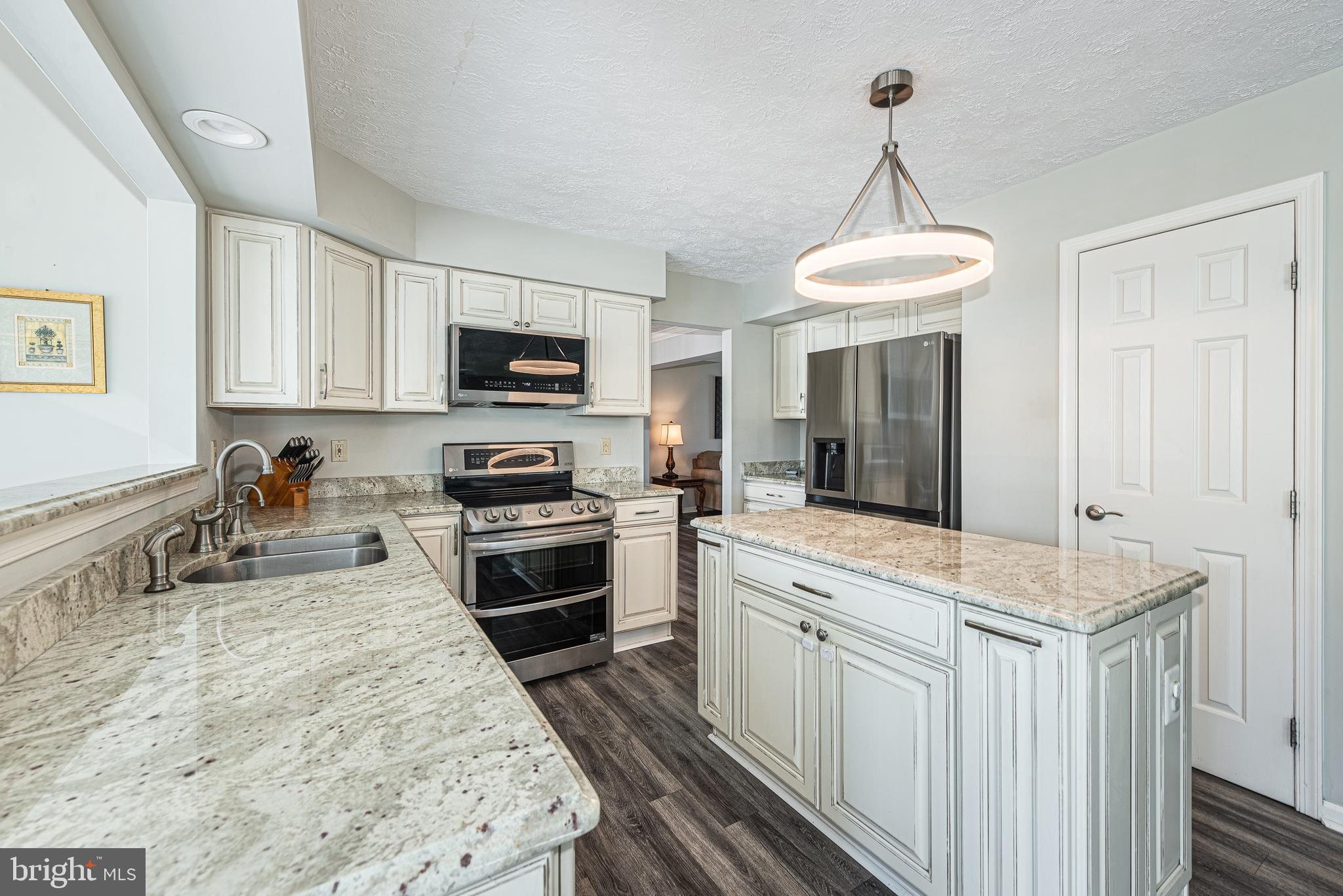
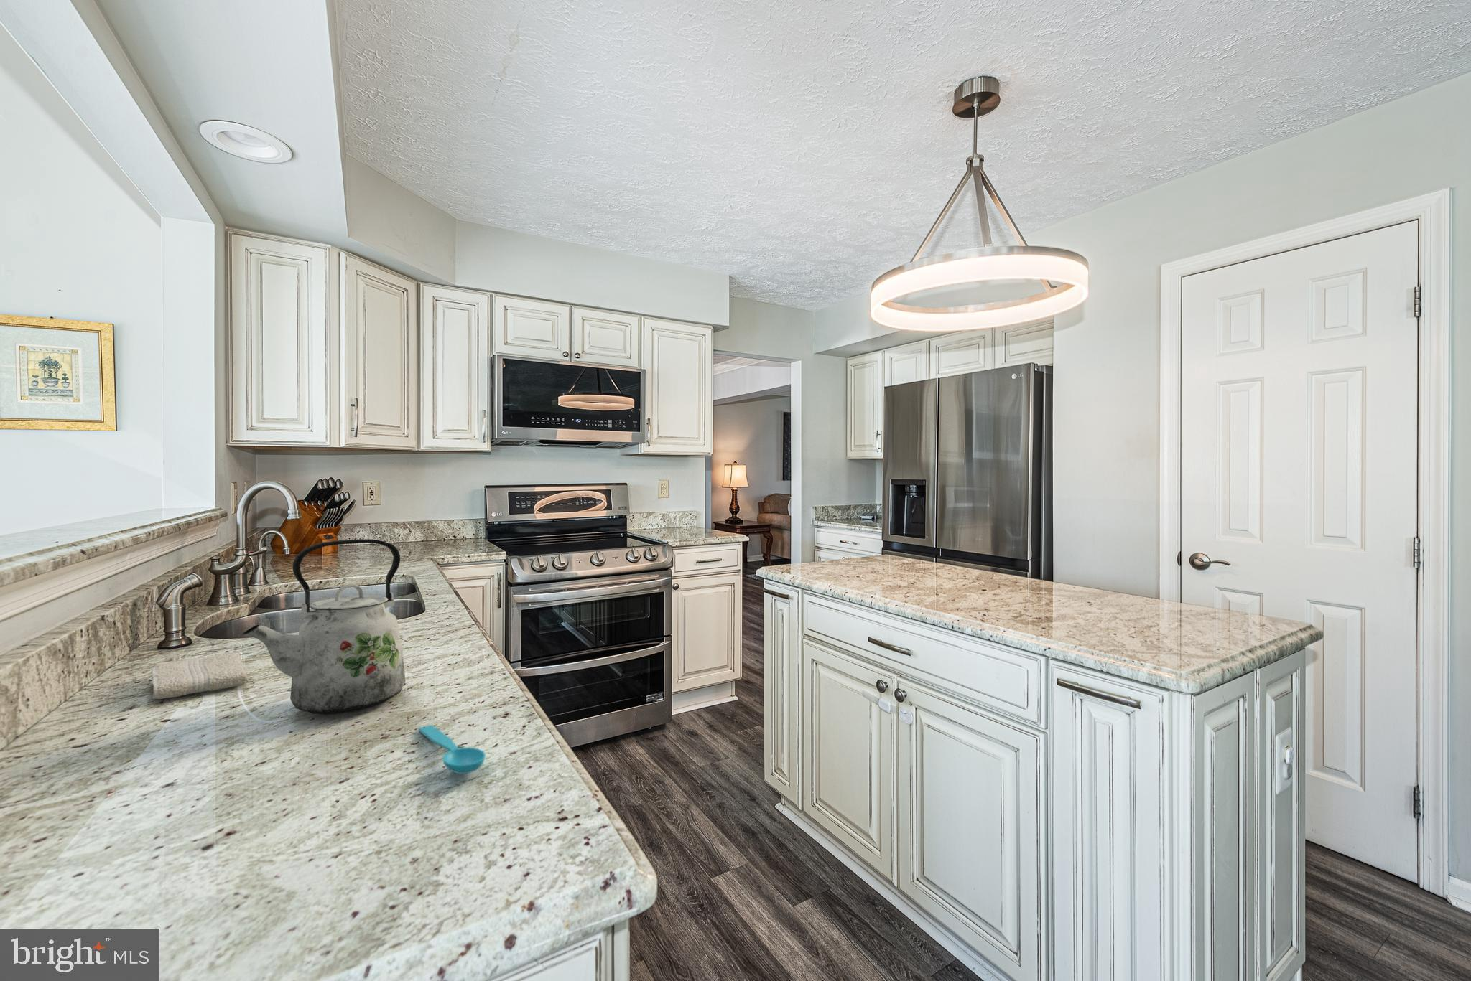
+ kettle (329, 625)
+ spoon (447, 745)
+ washcloth (199, 672)
